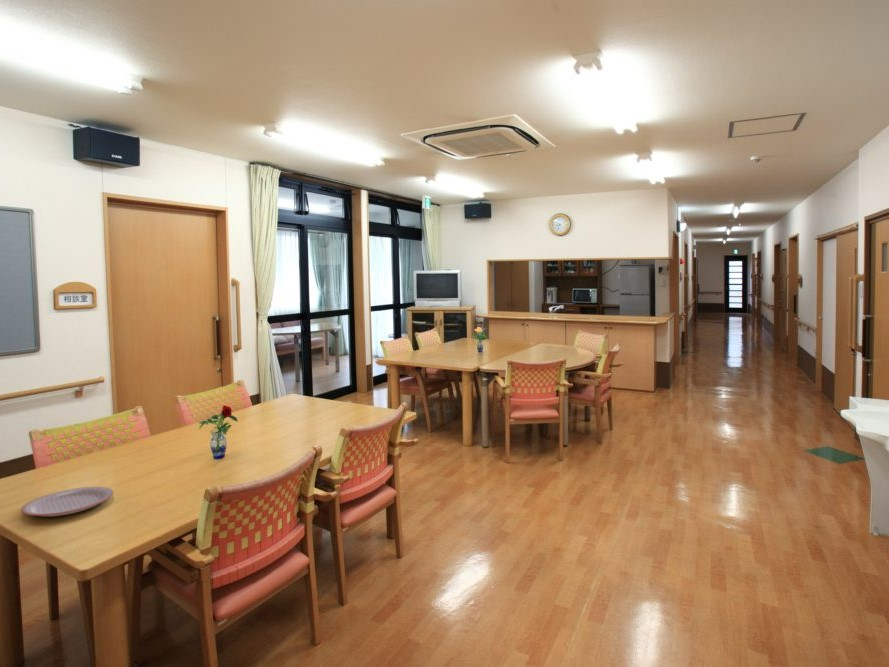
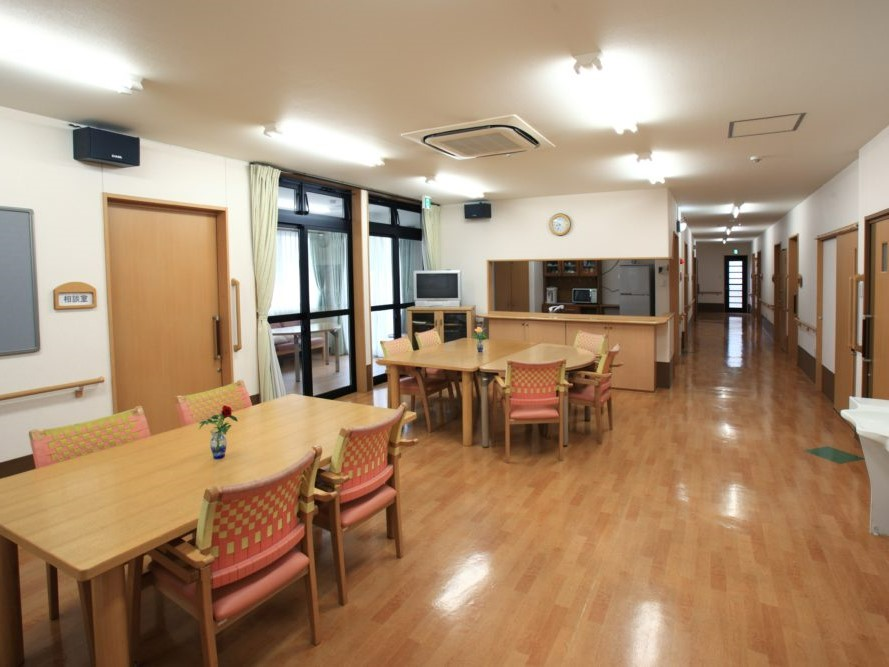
- plate (69, 502)
